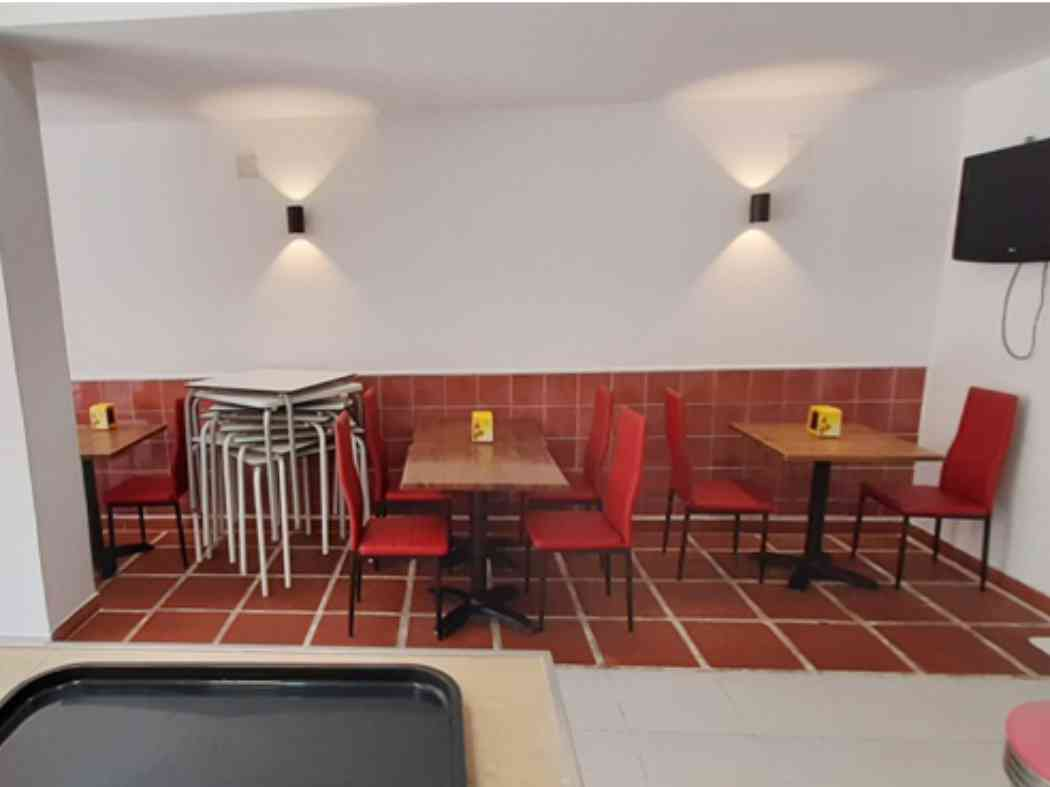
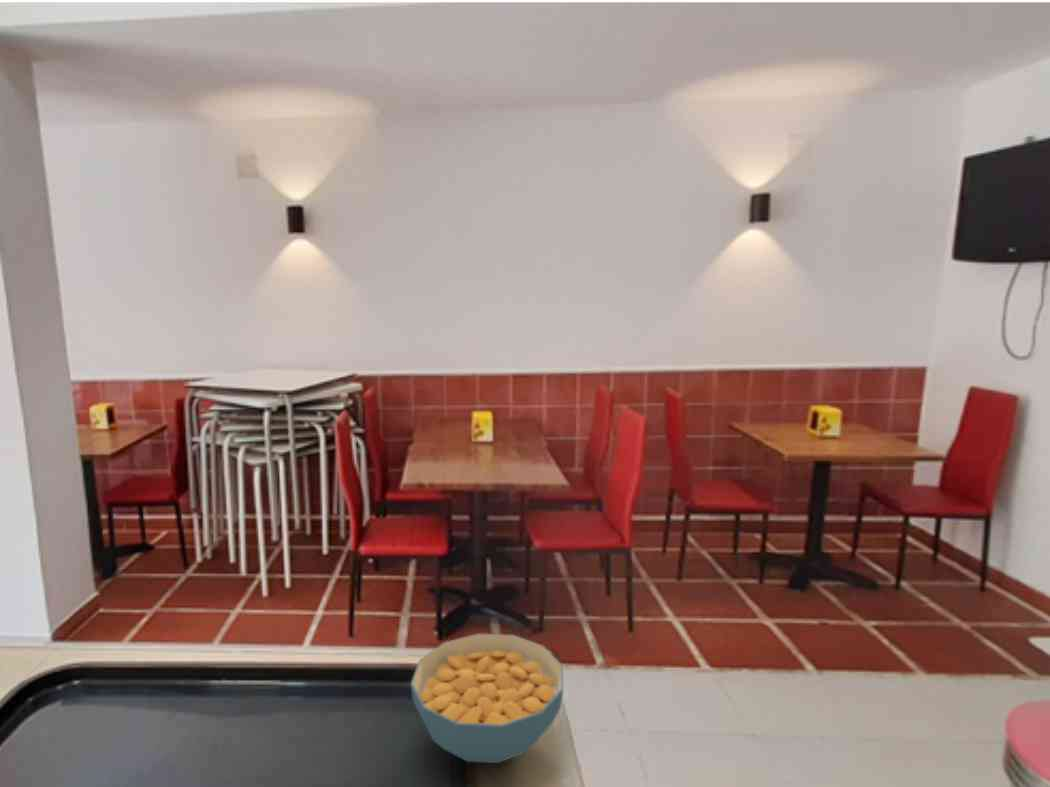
+ cereal bowl (488, 708)
